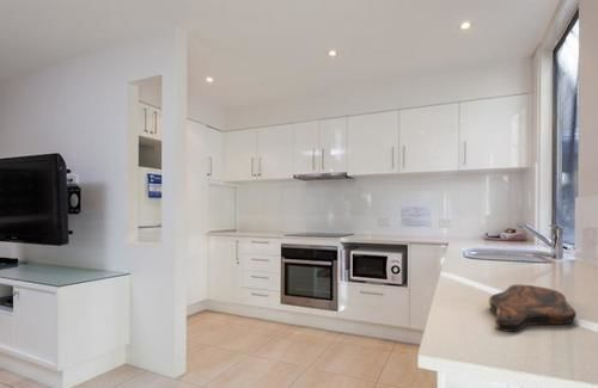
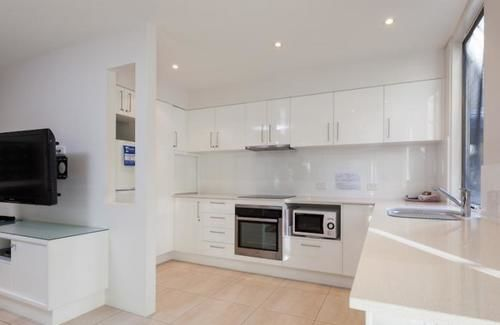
- cutting board (530, 306)
